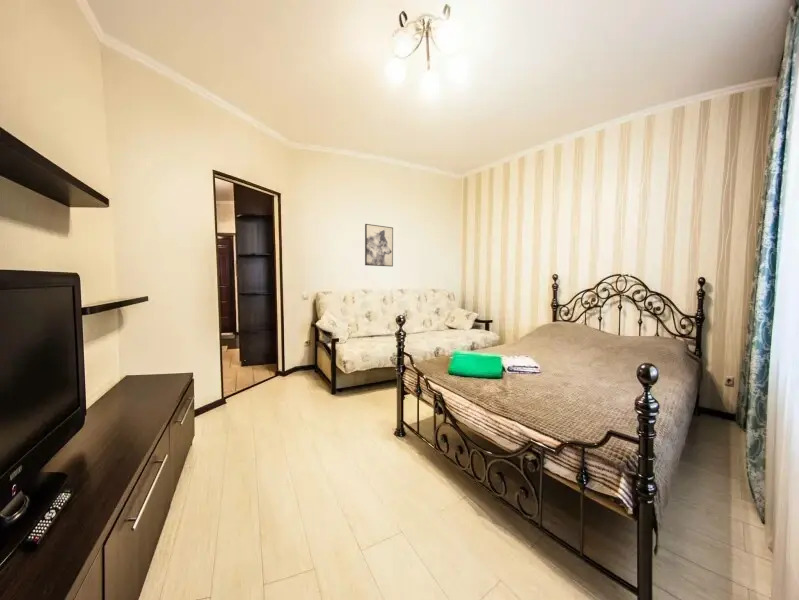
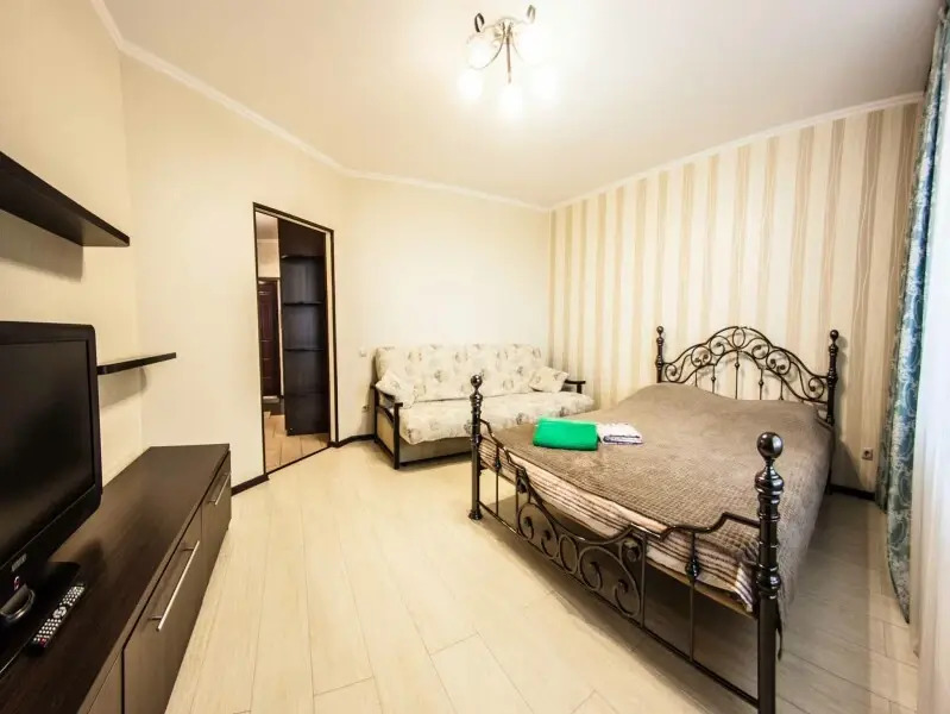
- wall art (379, 245)
